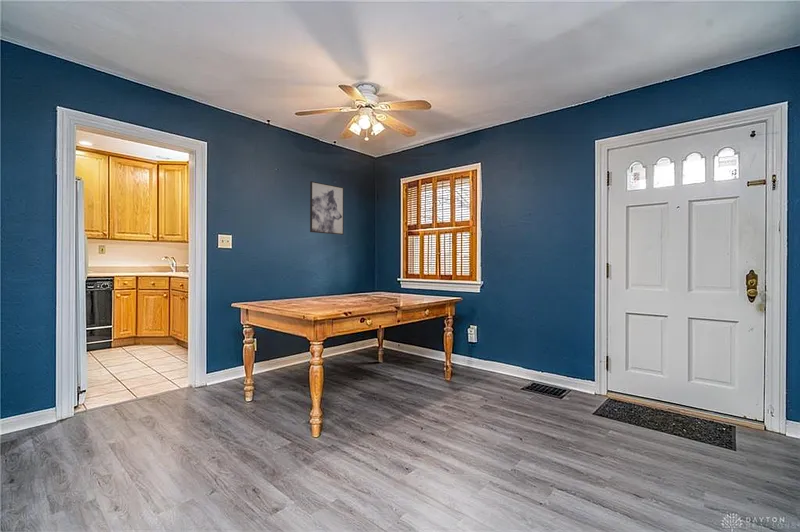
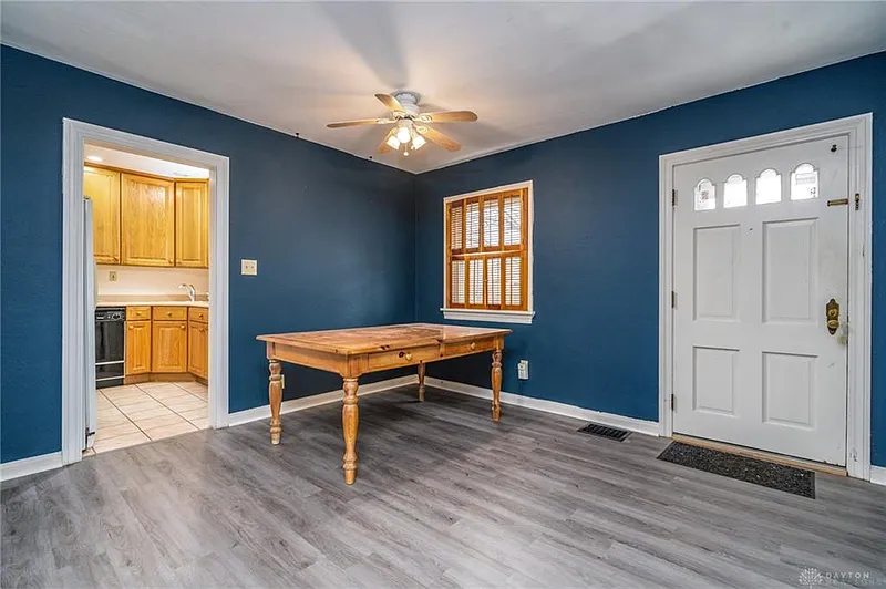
- wall art (327, 209)
